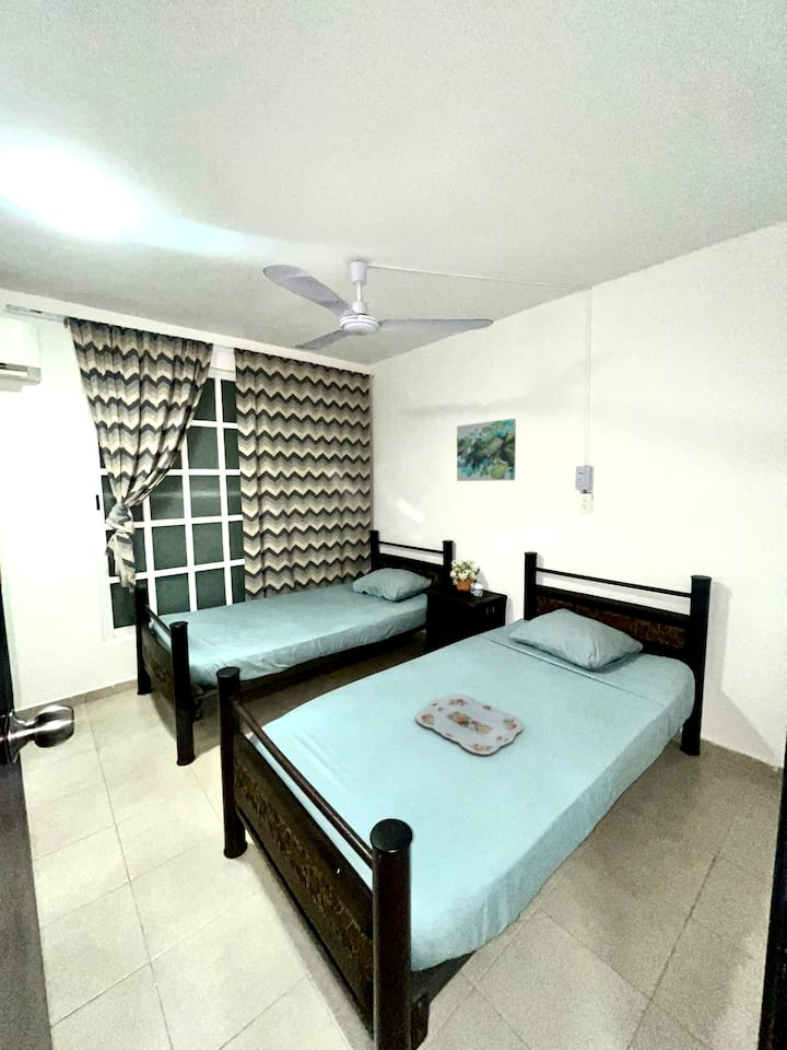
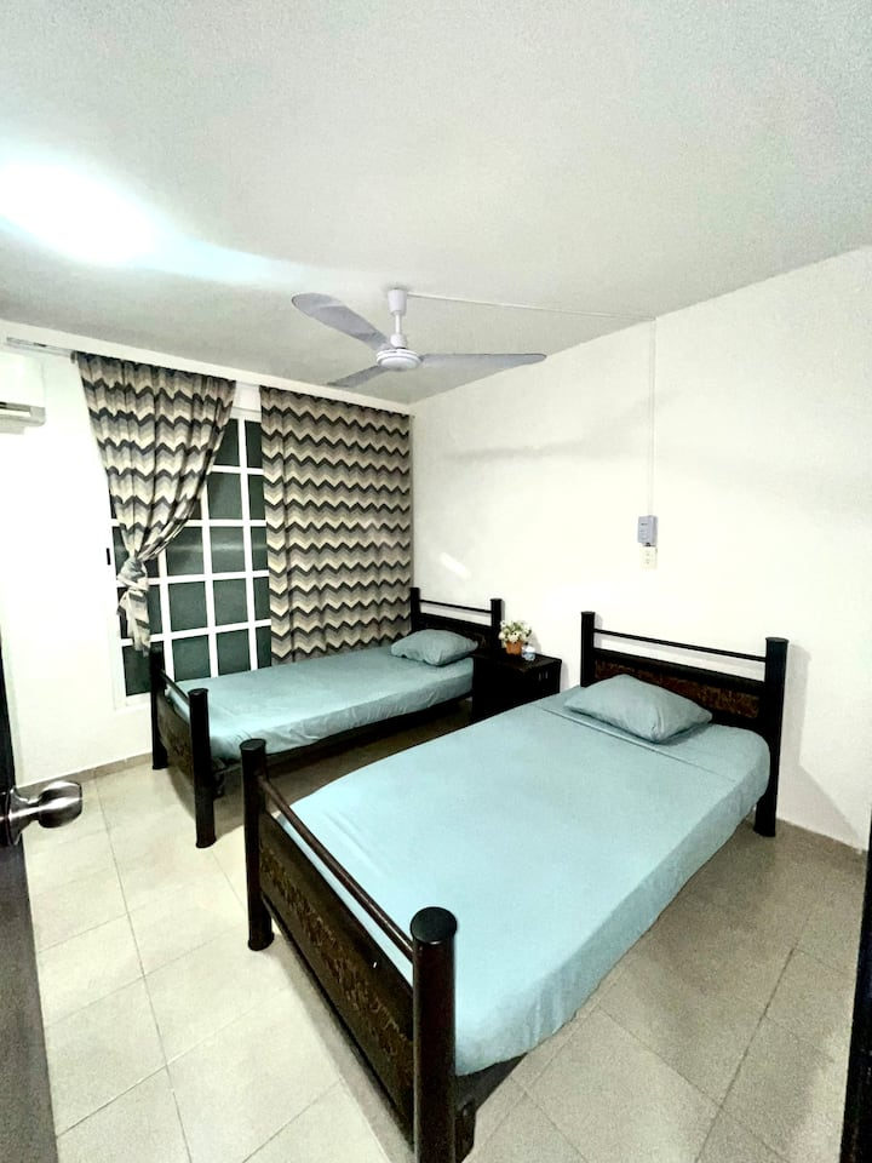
- serving tray (468, 721)
- wall art (484, 452)
